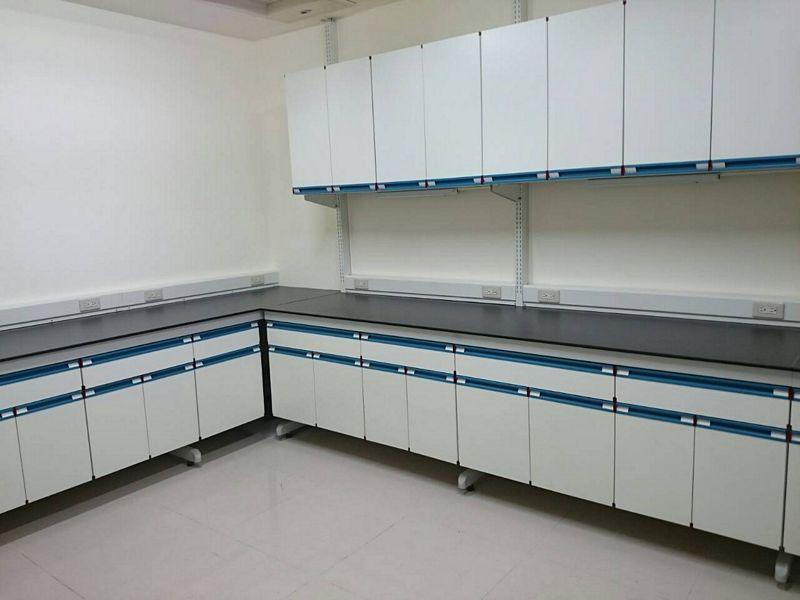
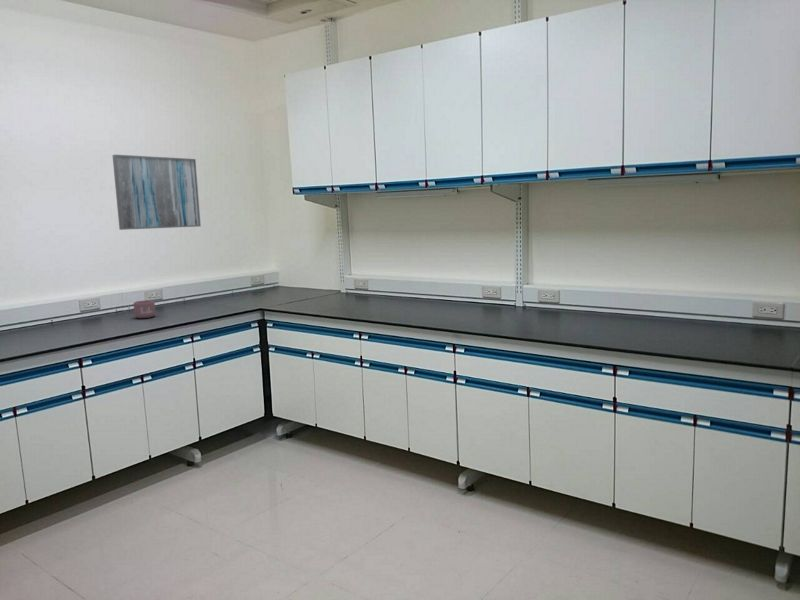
+ wall art (159, 192)
+ mug (144, 309)
